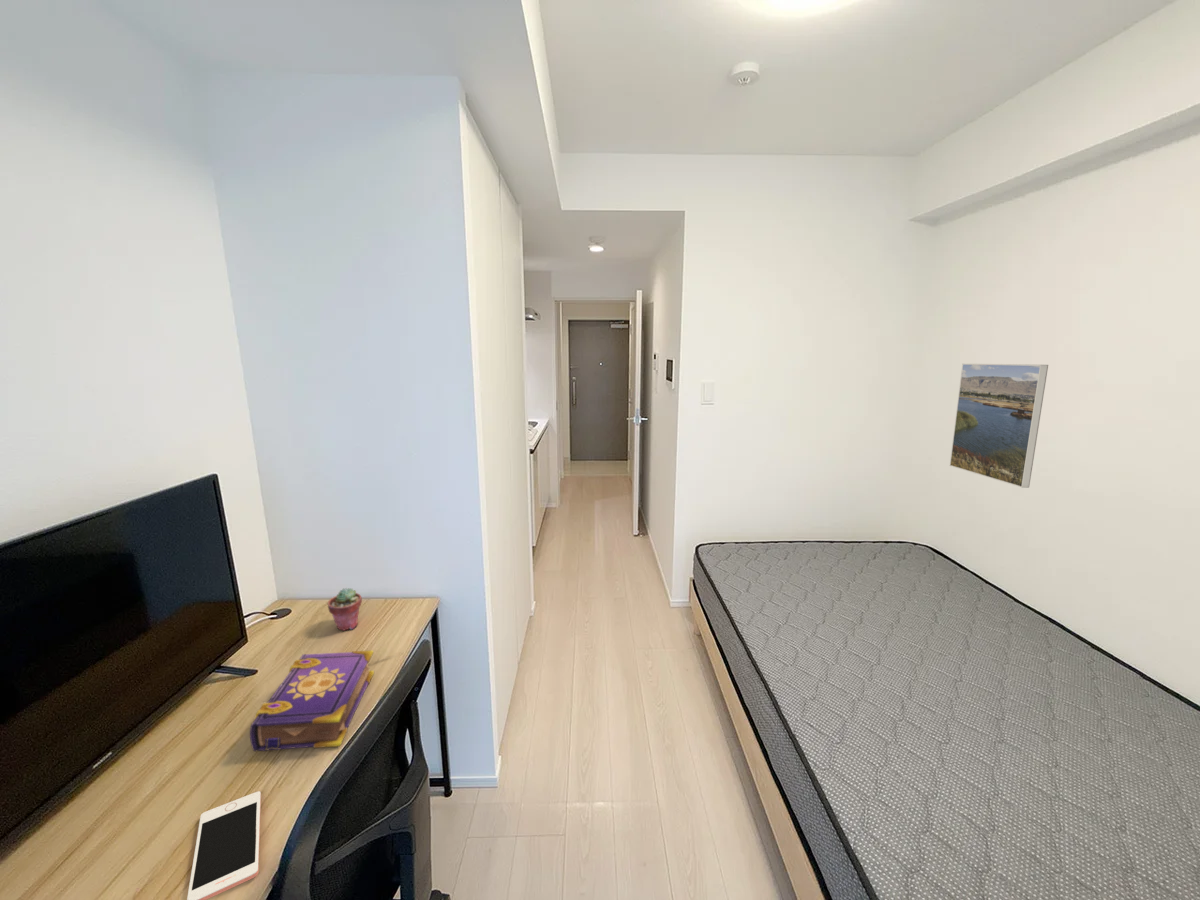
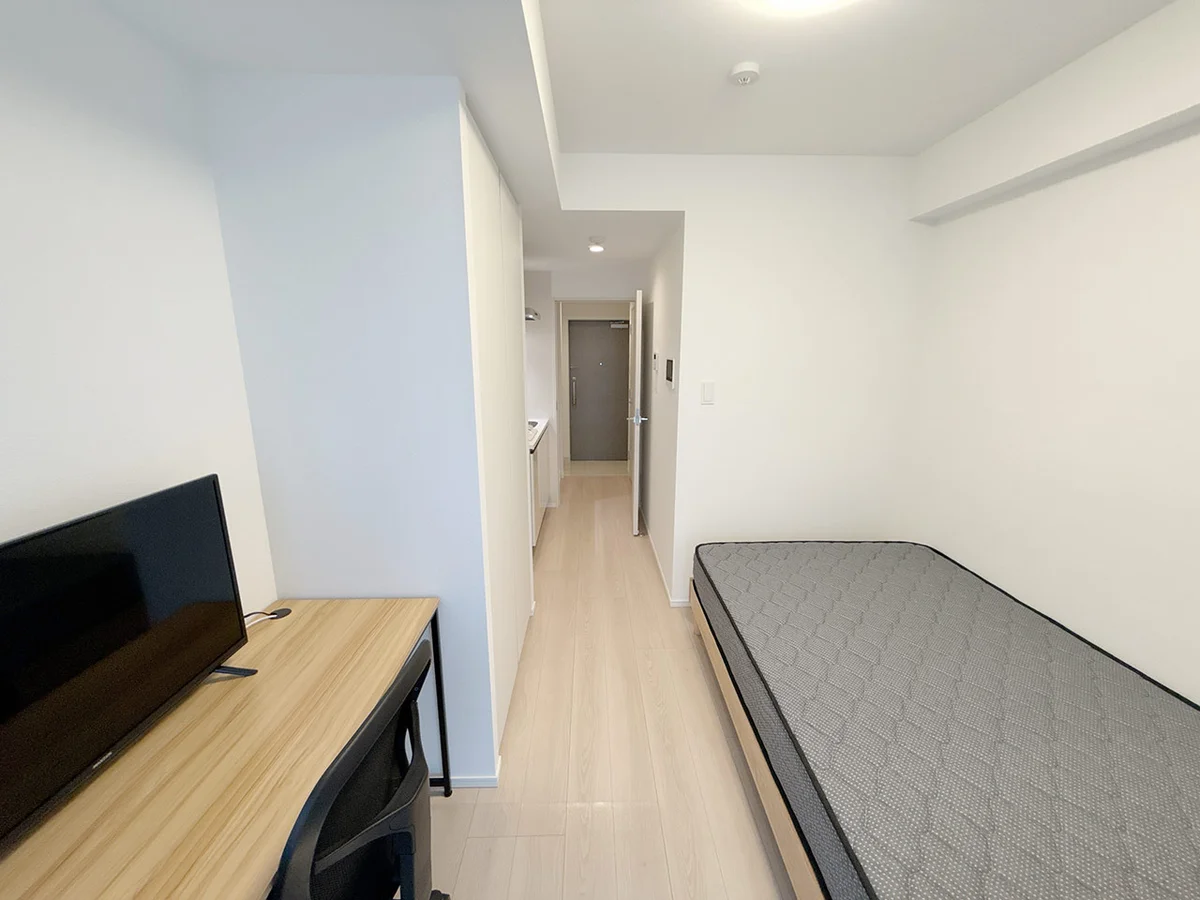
- cell phone (228, 842)
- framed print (993, 421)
- book (317, 695)
- potted succulent (345, 607)
